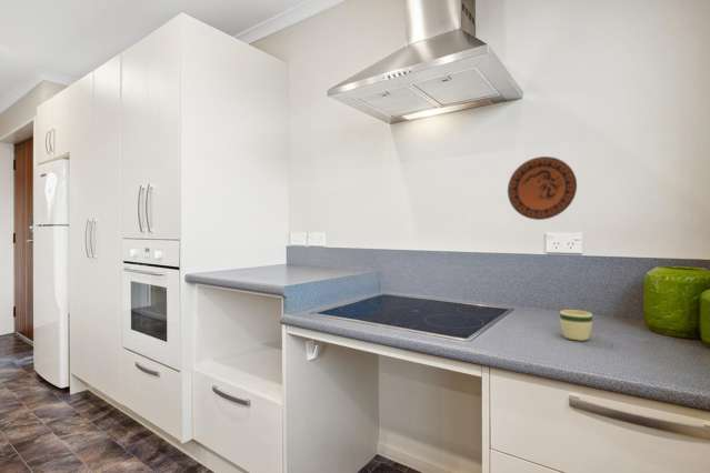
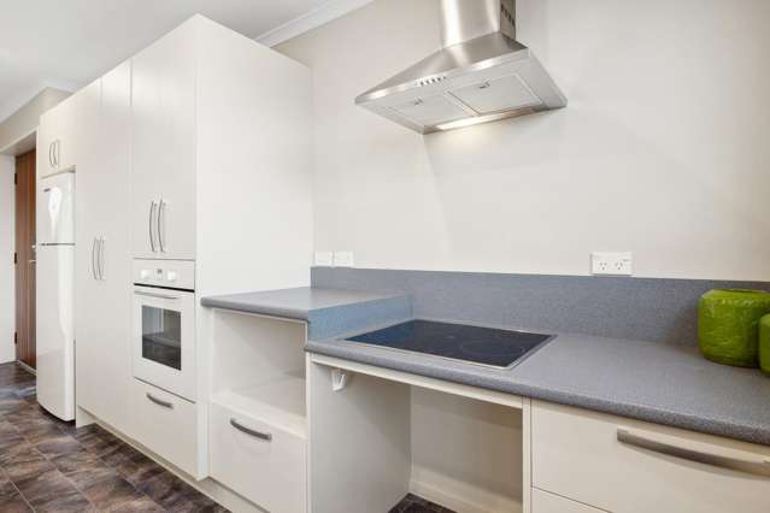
- decorative plate (540, 188)
- mug (577, 323)
